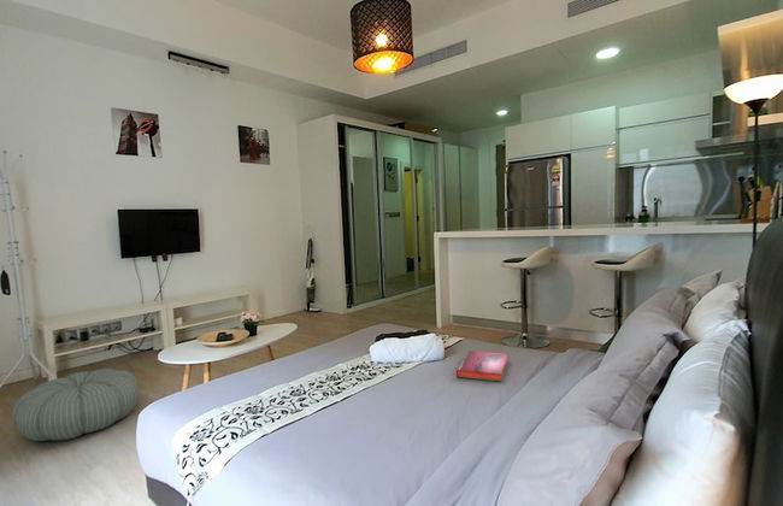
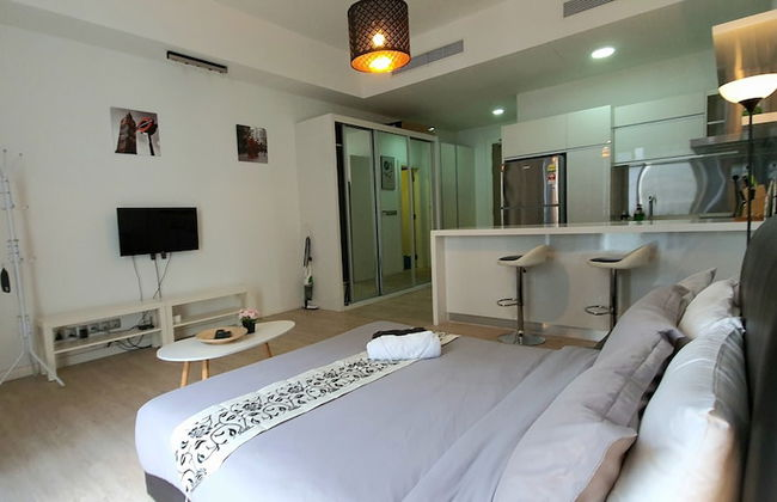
- pouf (81, 401)
- hardback book (483, 364)
